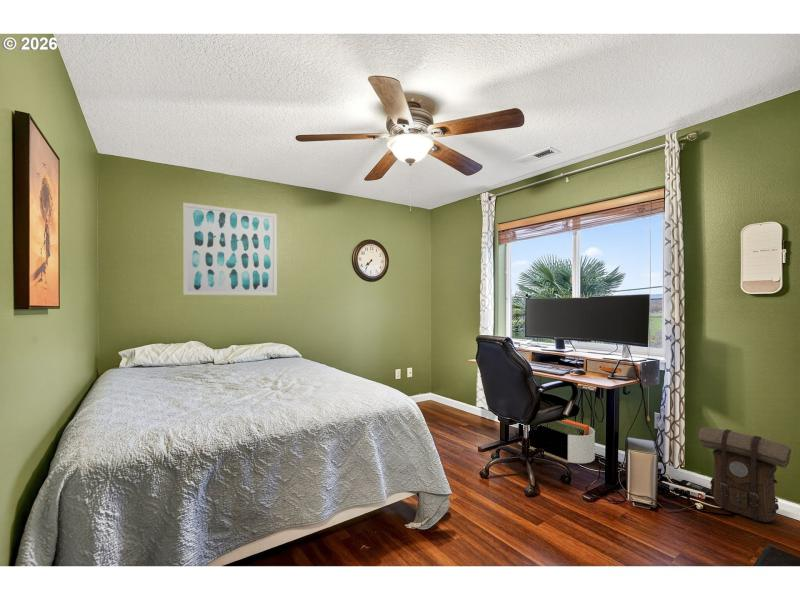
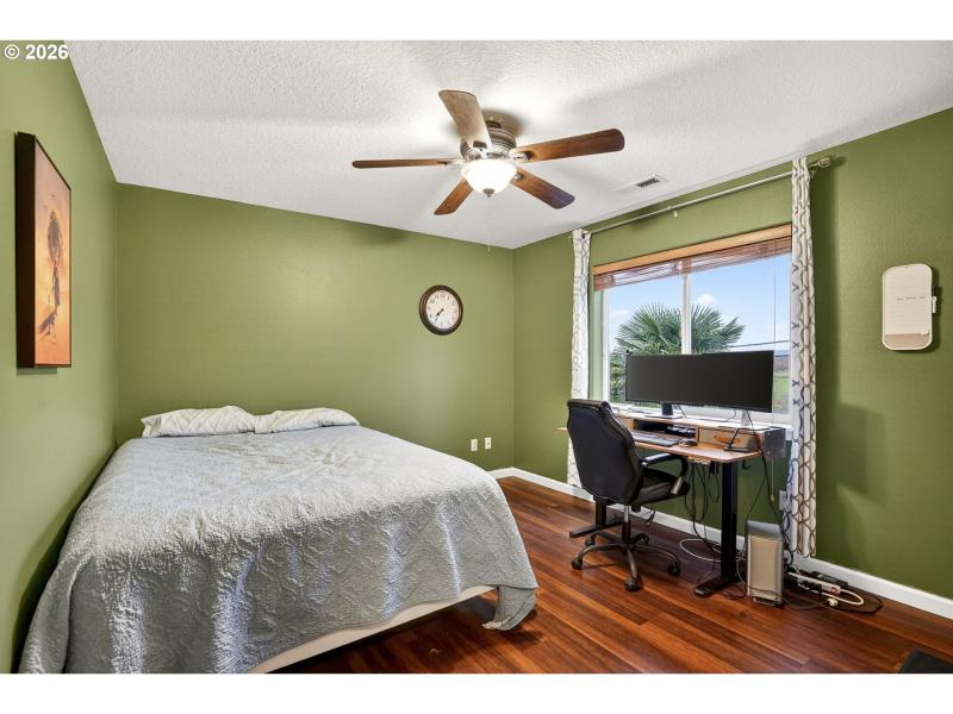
- backpack (745, 470)
- storage bin (558, 437)
- wall art (233, 251)
